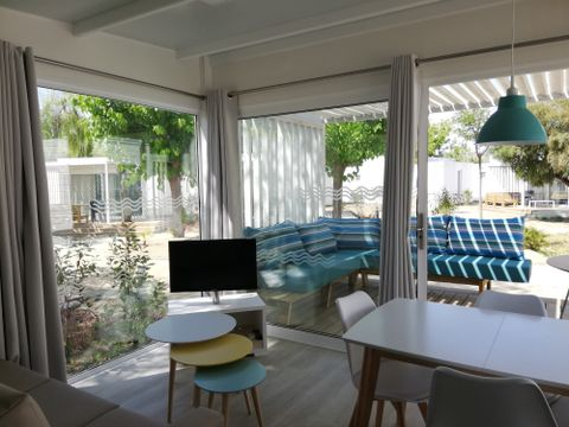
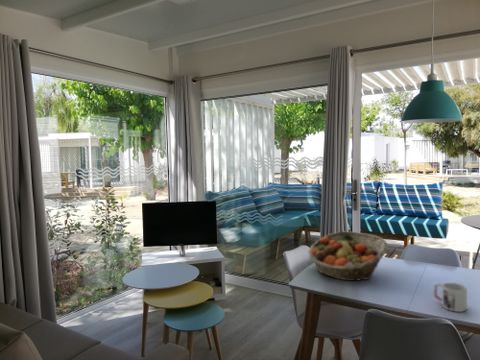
+ fruit basket (346, 254)
+ mug (449, 295)
